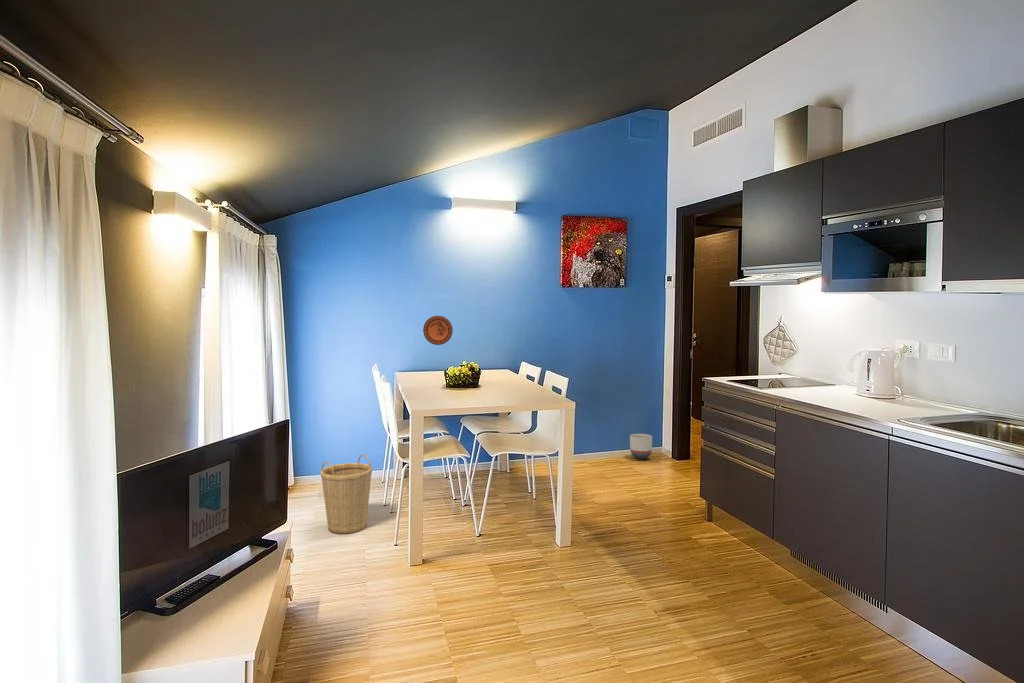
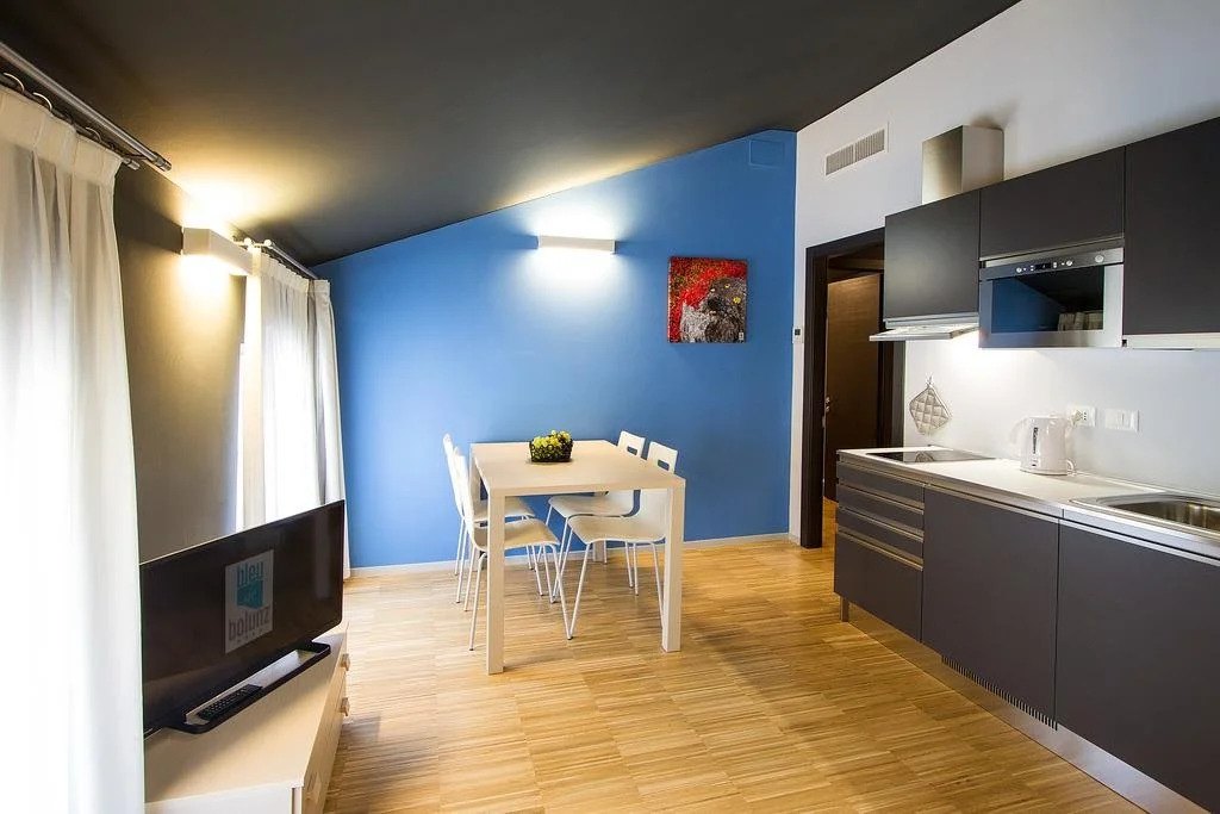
- decorative plate (437, 330)
- basket (347, 492)
- planter (641, 447)
